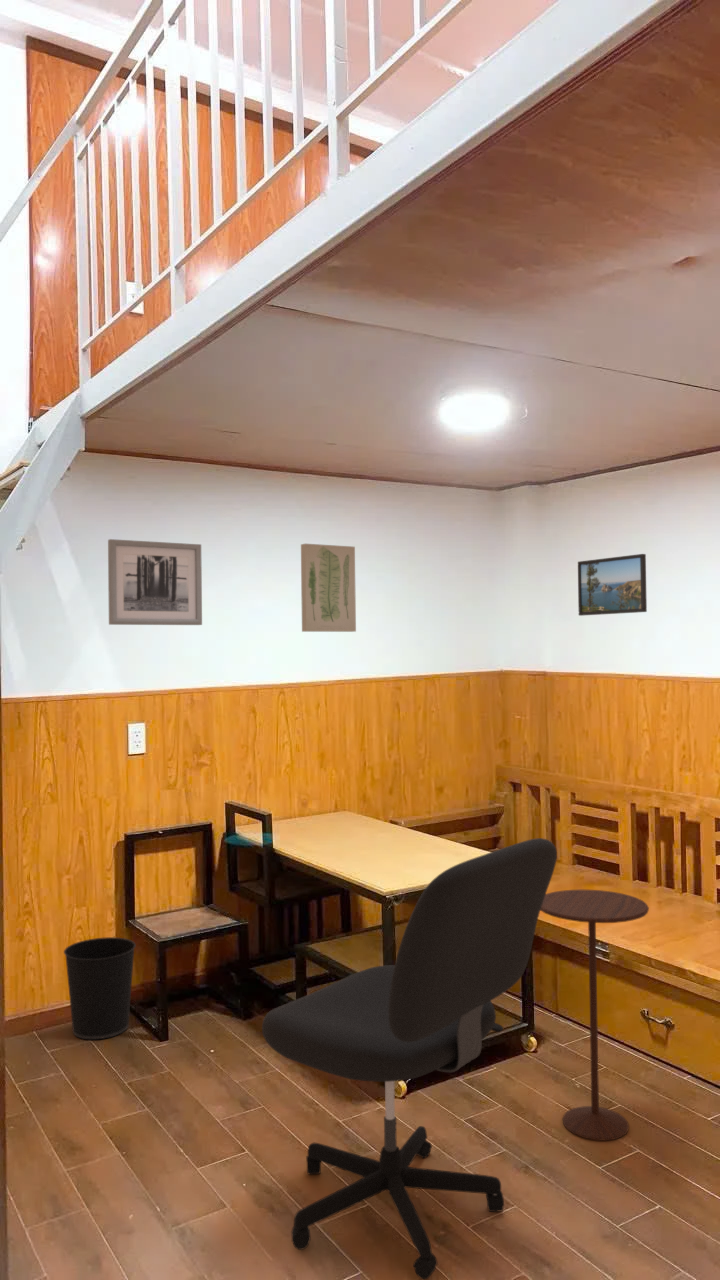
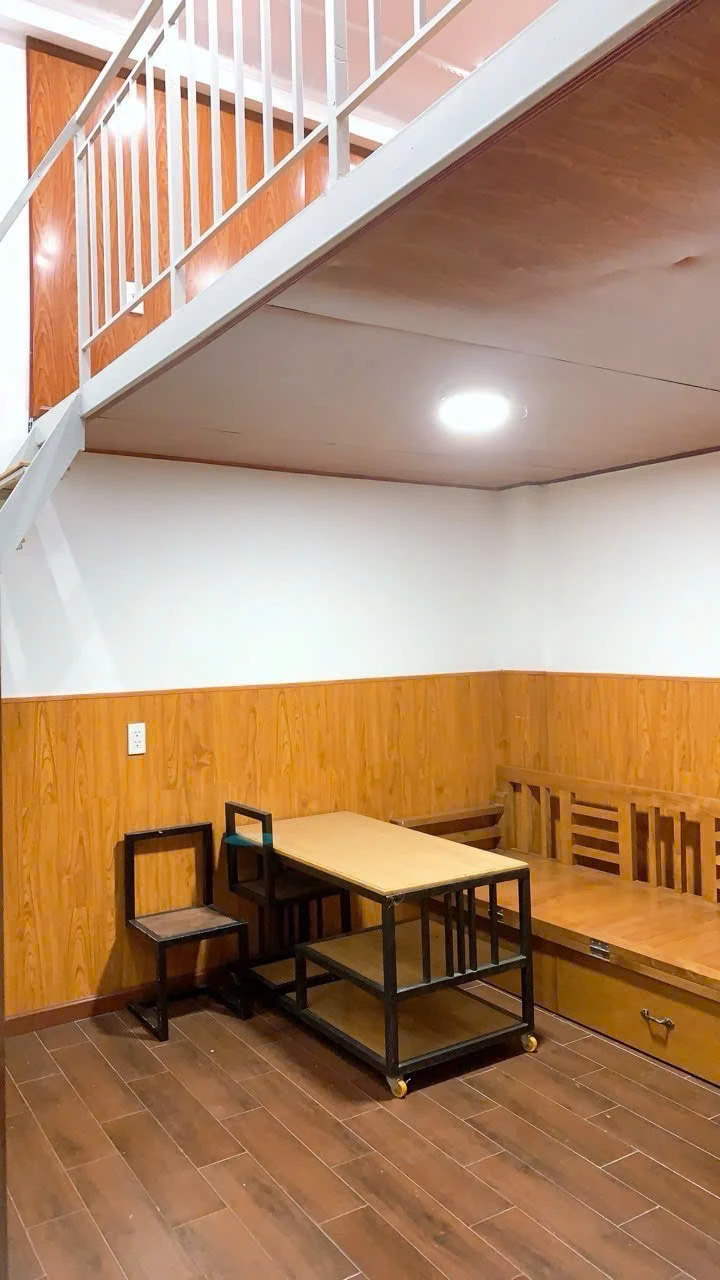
- wall art (328, 588)
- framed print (610, 585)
- wastebasket (100, 988)
- office chair (404, 1021)
- accent table (593, 1013)
- wall art (156, 583)
